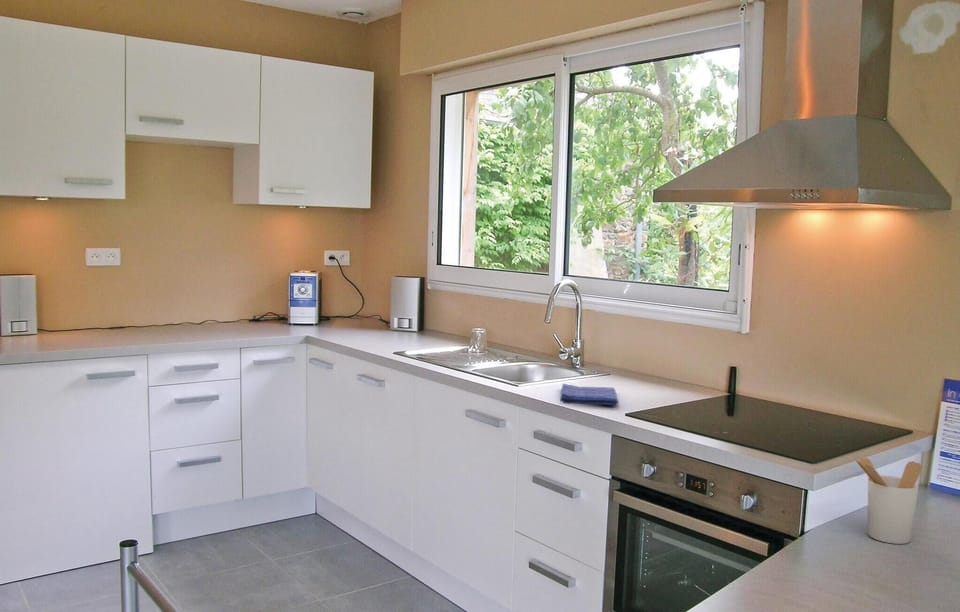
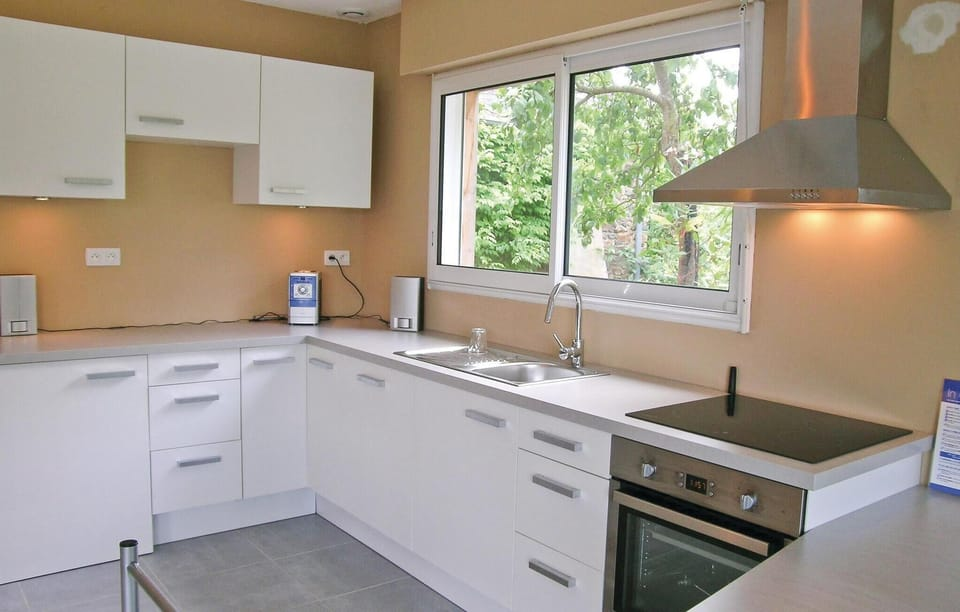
- utensil holder (882, 496)
- dish towel (588, 393)
